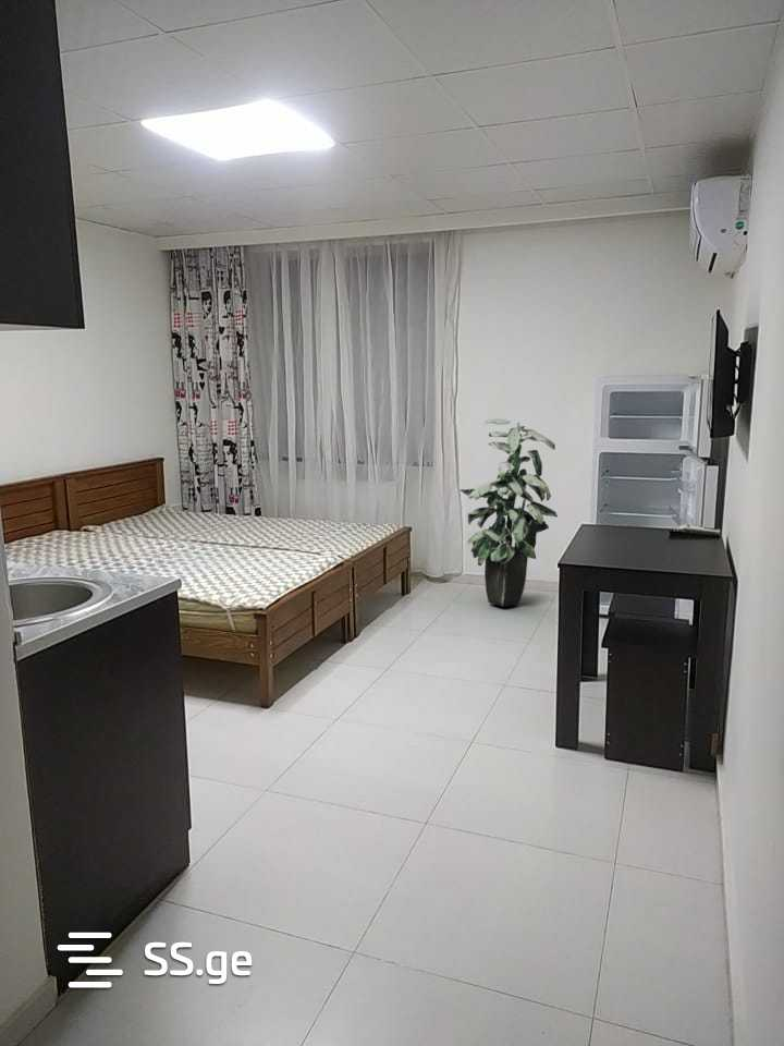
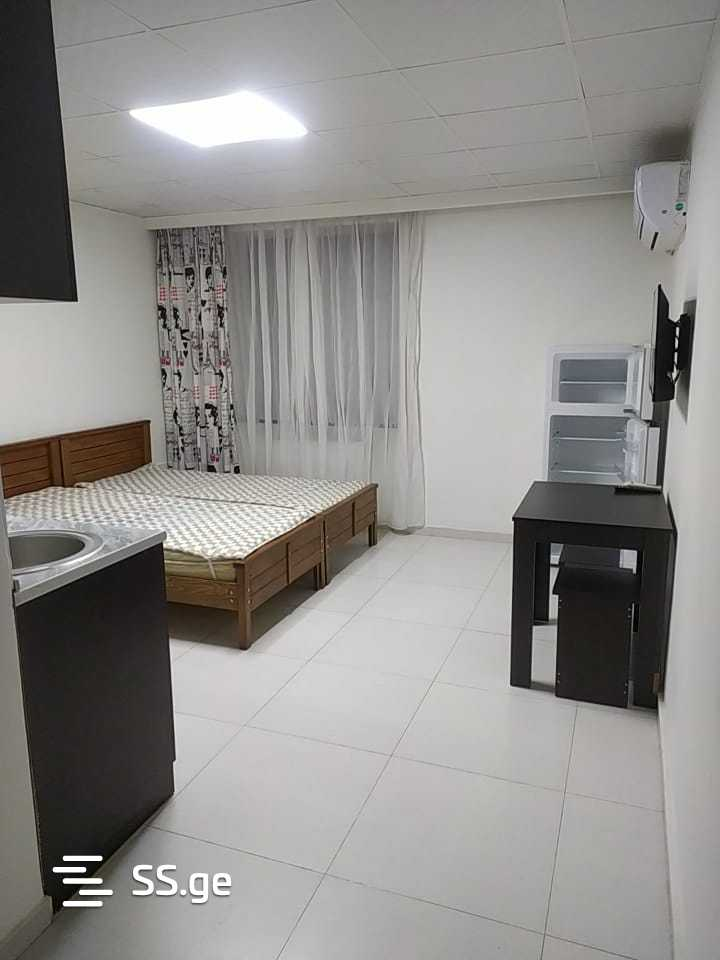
- indoor plant (505, 512)
